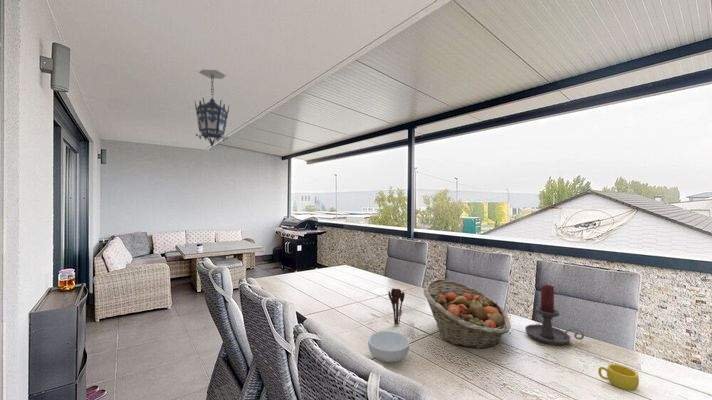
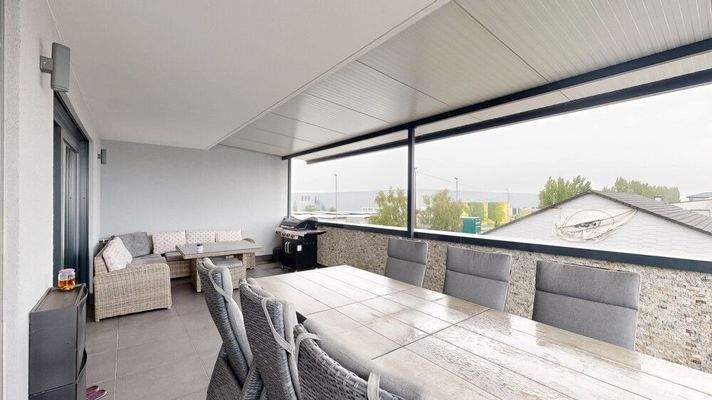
- hanging lantern (212, 110)
- cereal bowl (388, 348)
- cup (617, 376)
- fruit basket (464, 310)
- candle holder (553, 311)
- utensil holder (396, 306)
